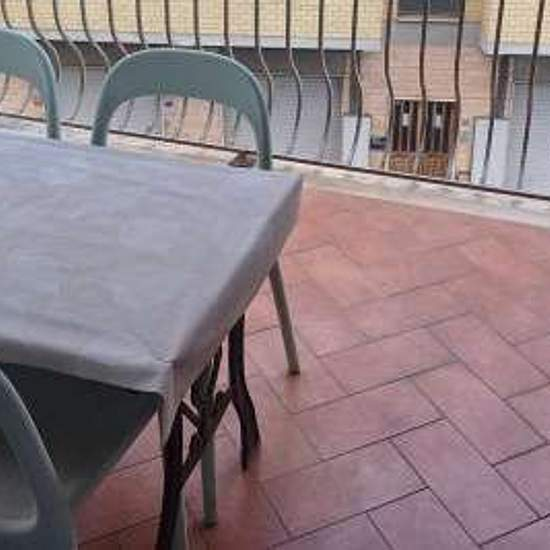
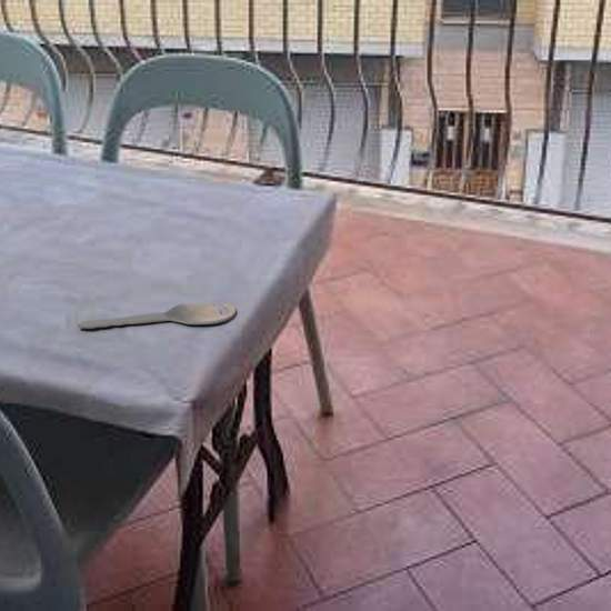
+ key (158, 317)
